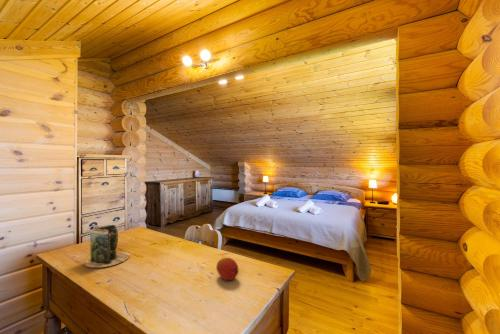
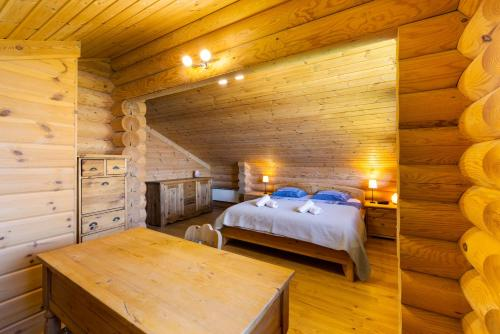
- fruit (227, 268)
- book (108, 242)
